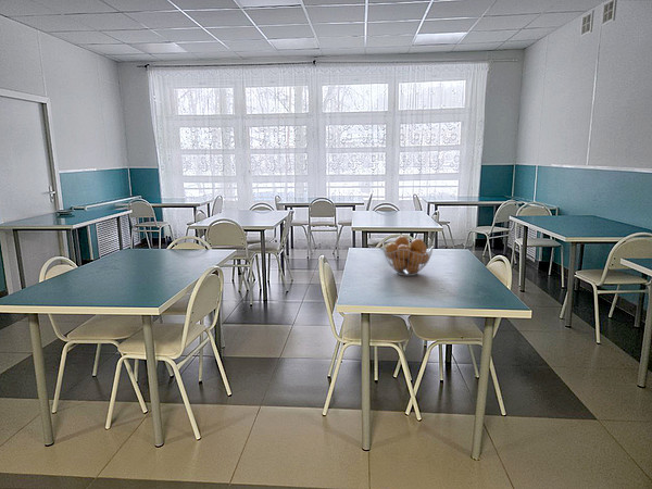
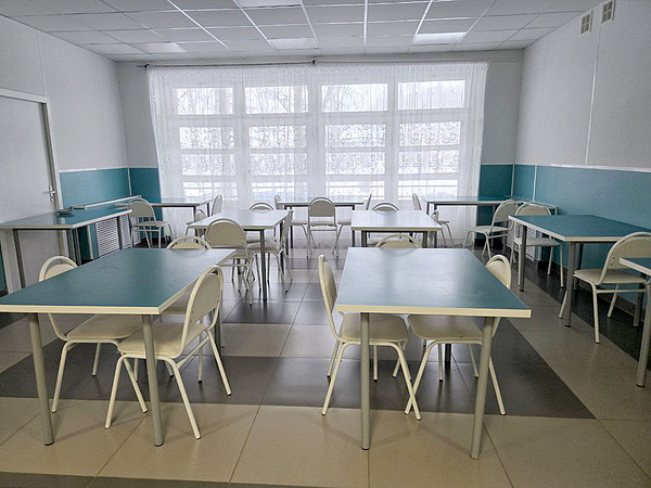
- fruit basket (406, 254)
